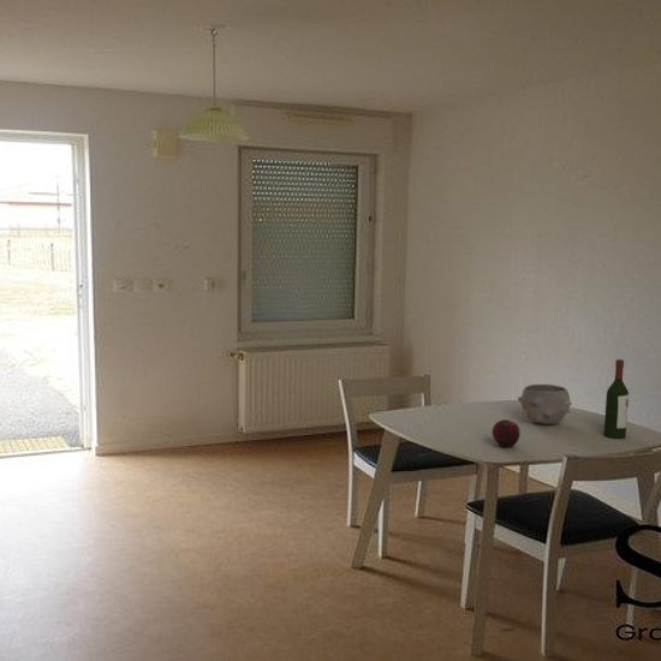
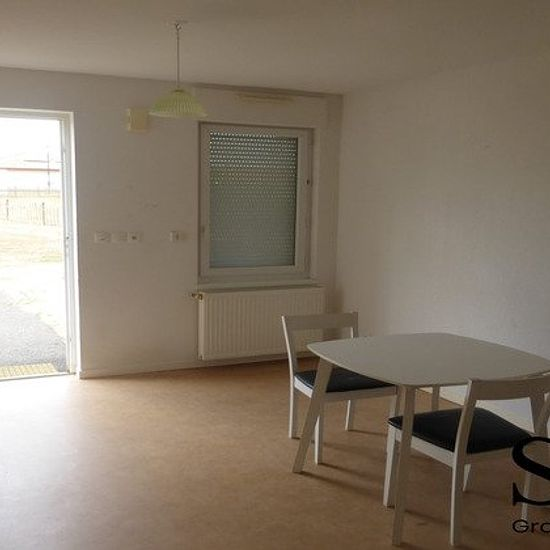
- bowl (544, 405)
- fruit (506, 433)
- wine bottle (617, 398)
